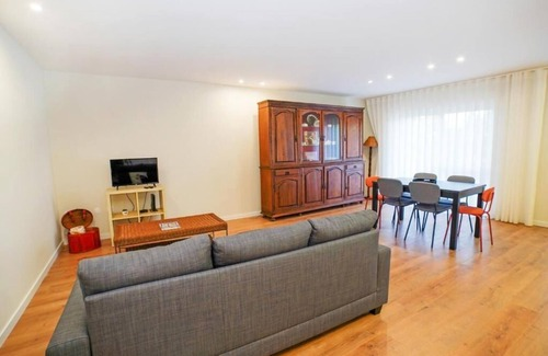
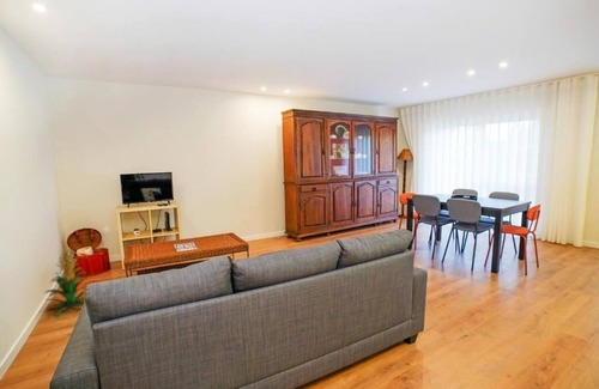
+ indoor plant (68, 276)
